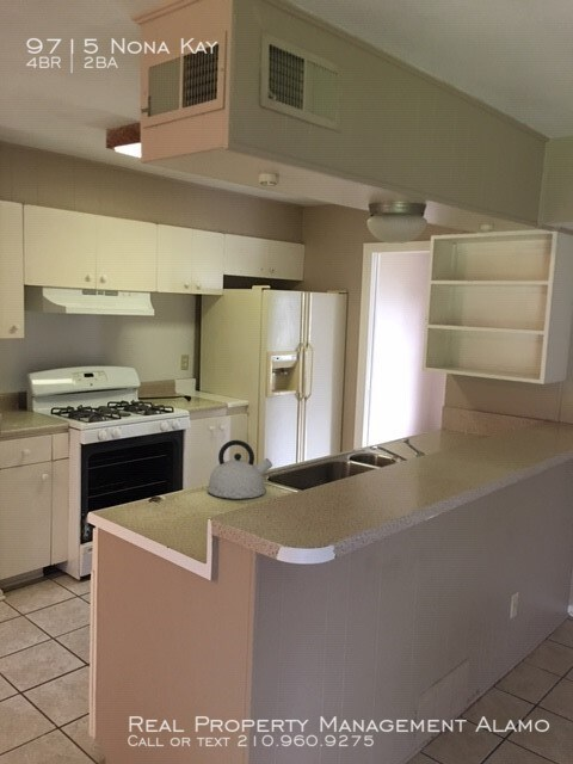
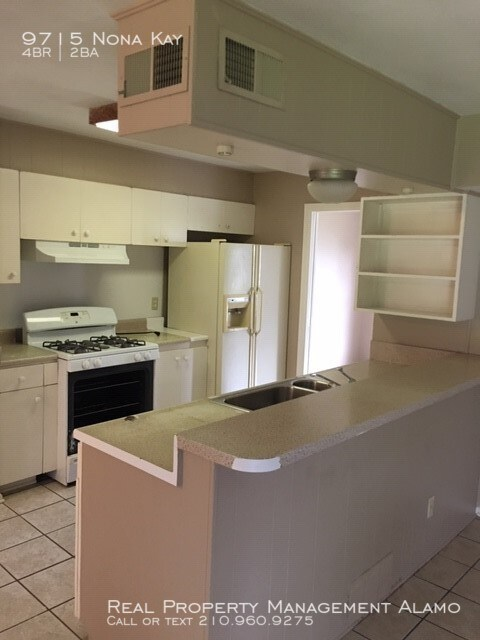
- kettle (240, 466)
